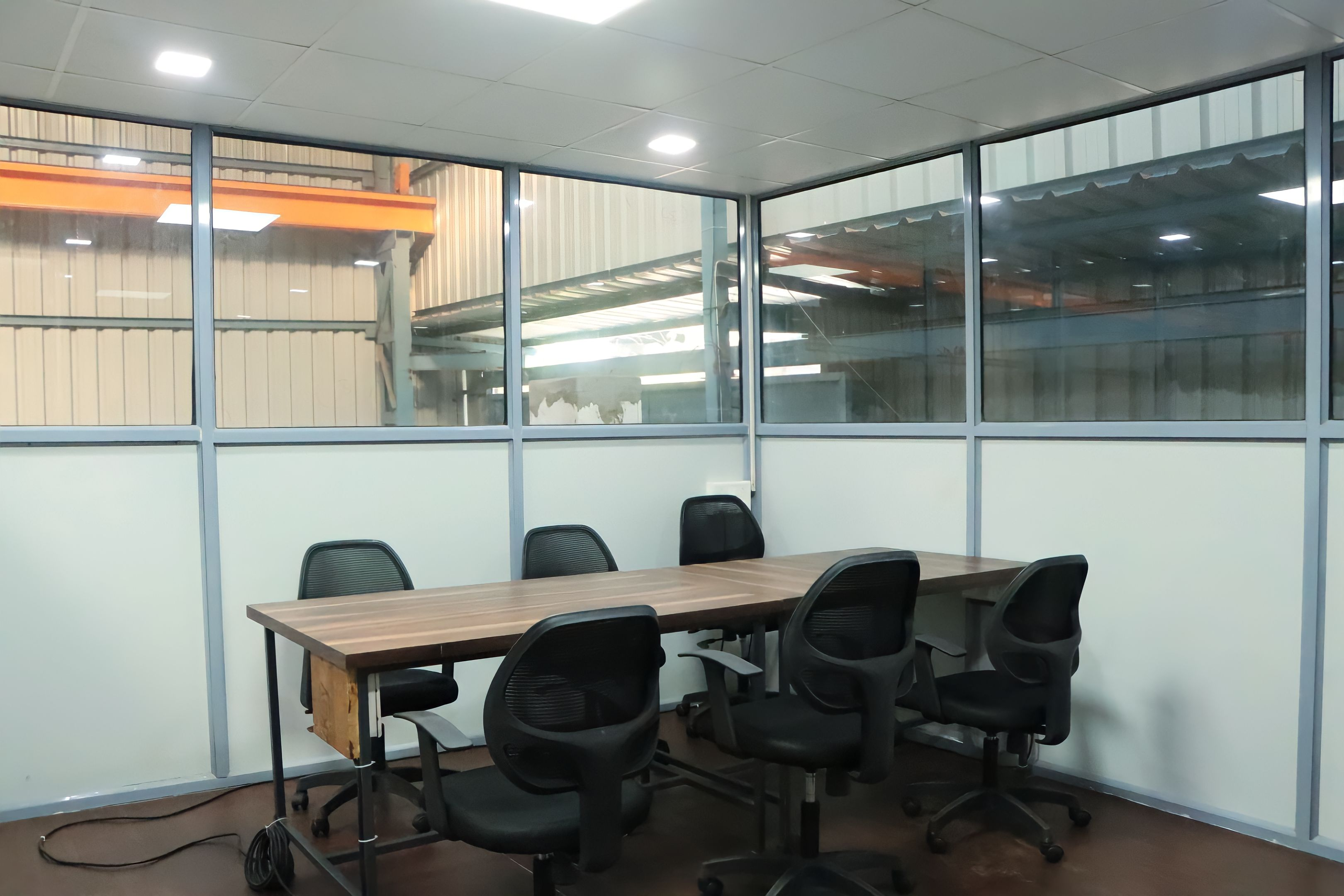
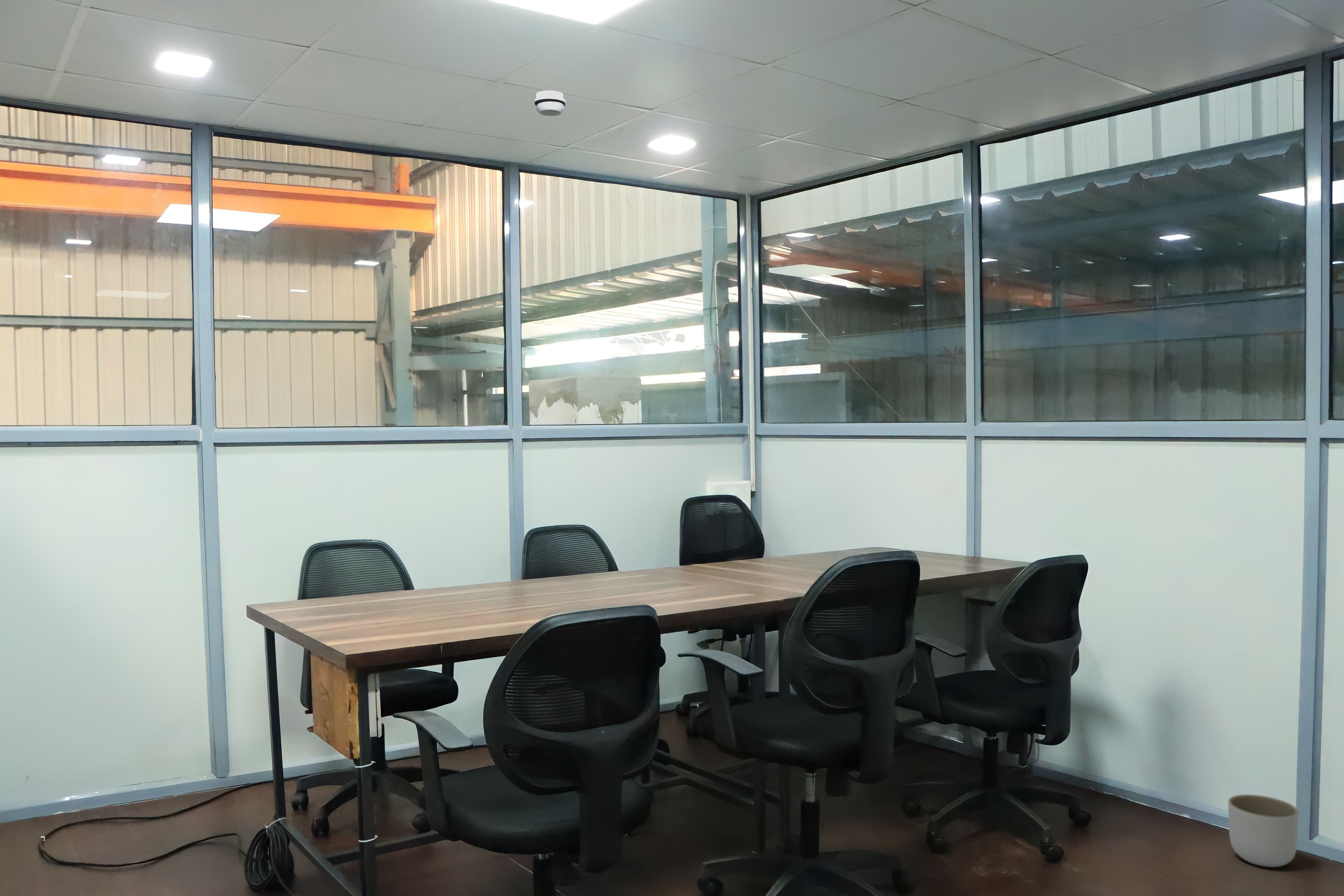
+ planter (1262, 833)
+ smoke detector (550, 103)
